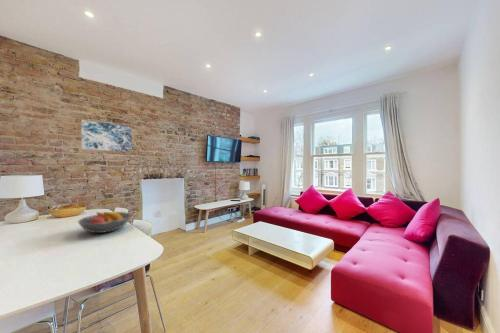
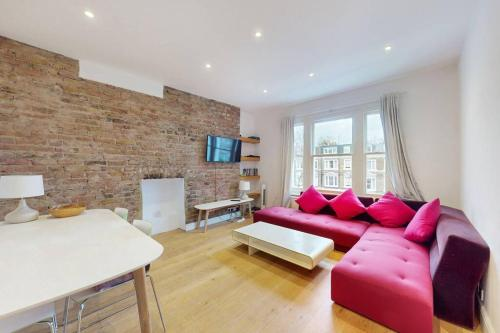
- wall art (108, 137)
- fruit bowl (106, 222)
